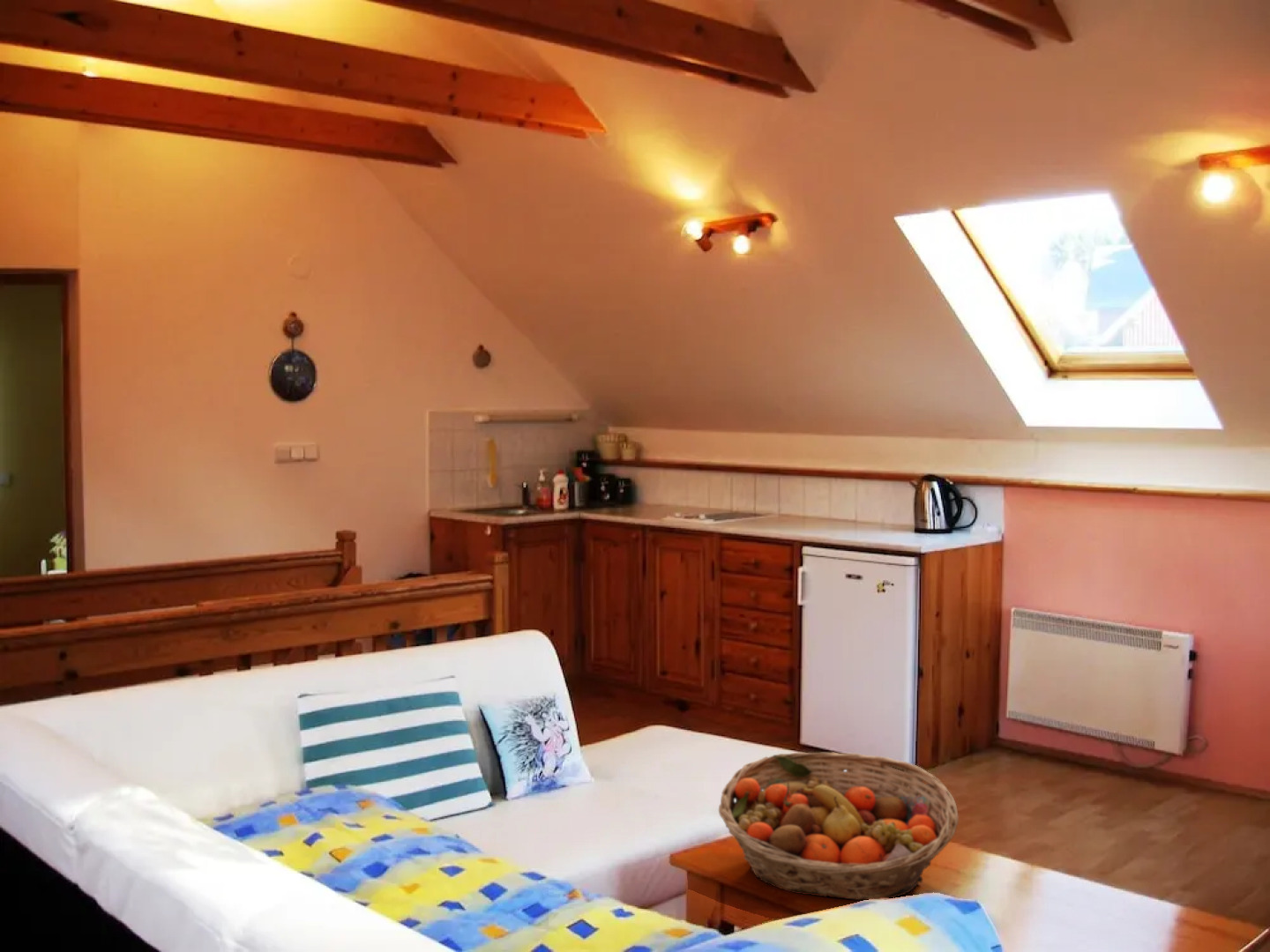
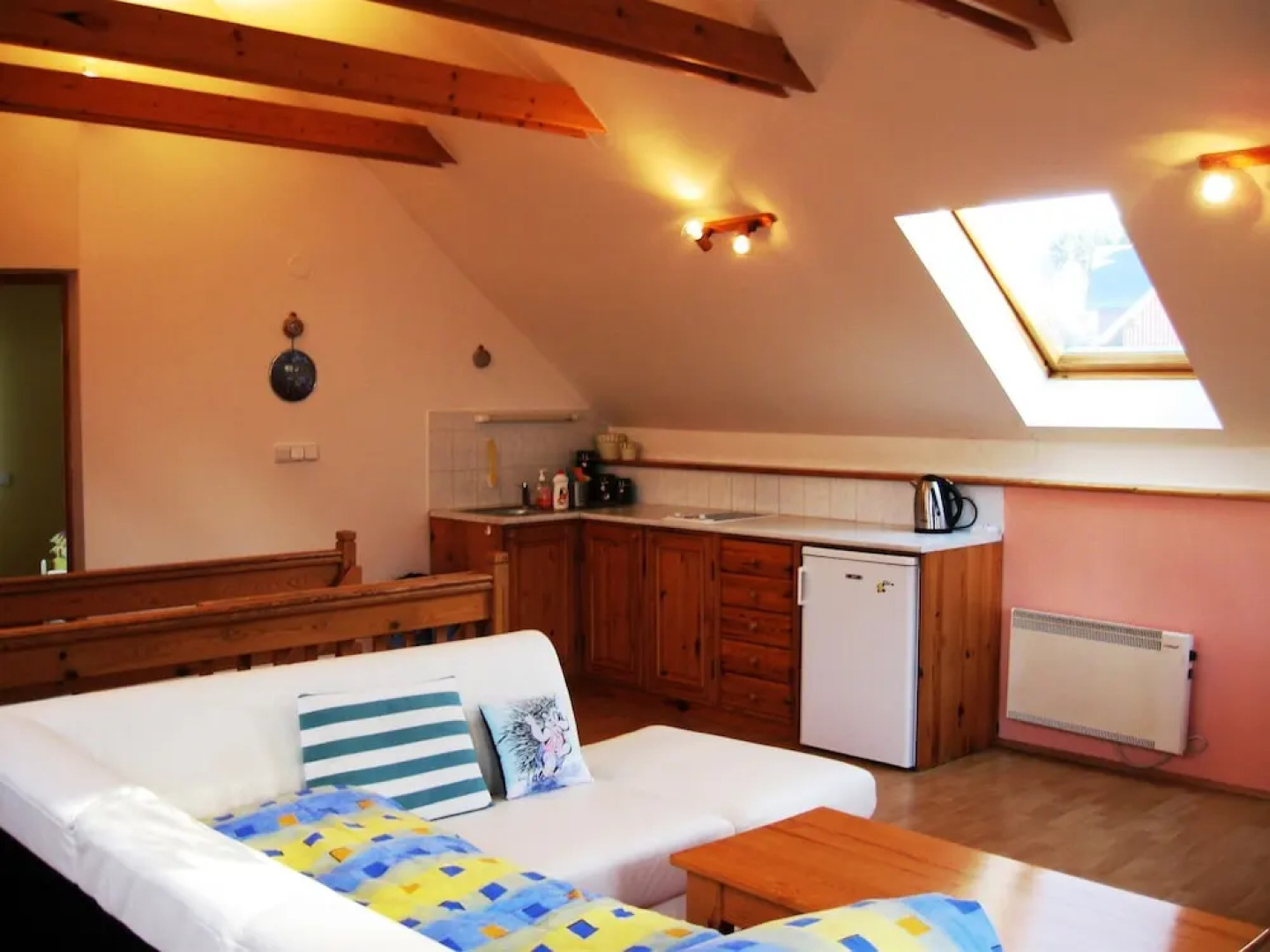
- fruit basket (836, 823)
